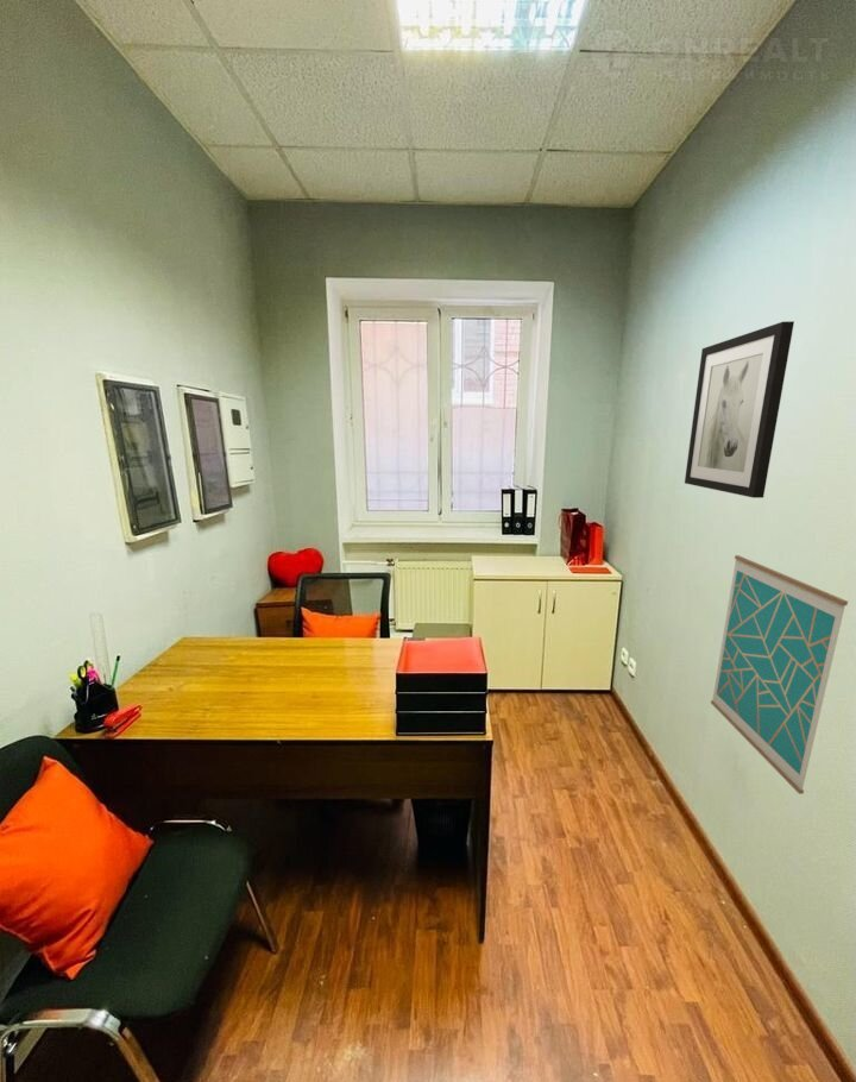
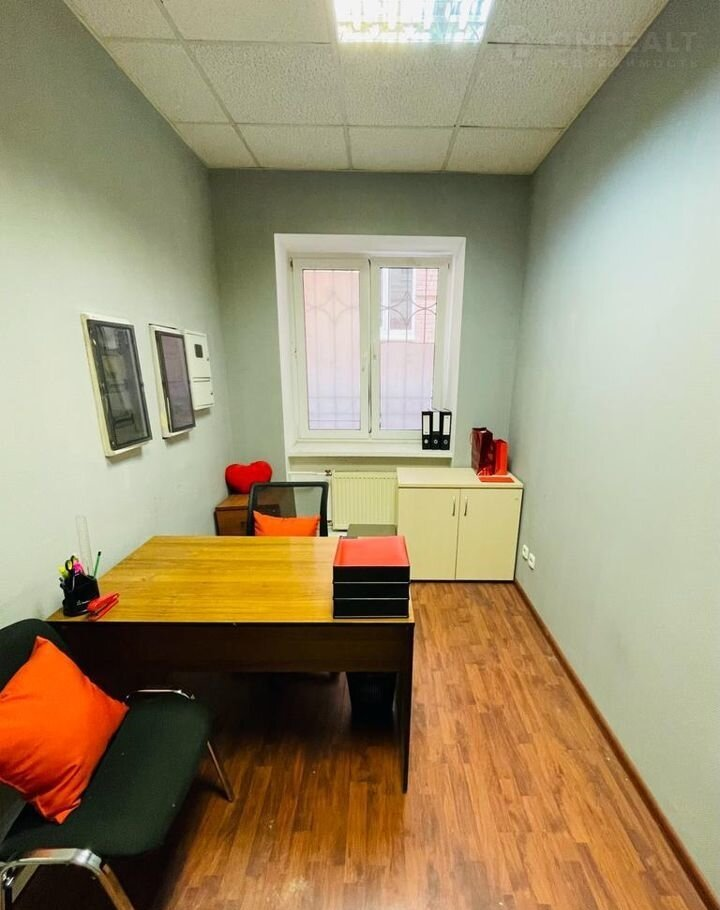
- wall art (764, 662)
- wall art (729, 416)
